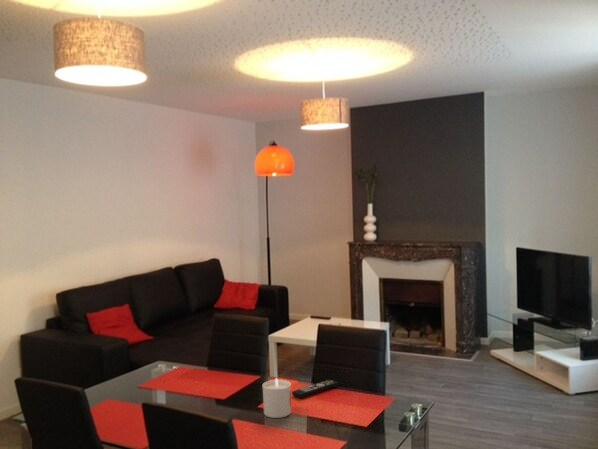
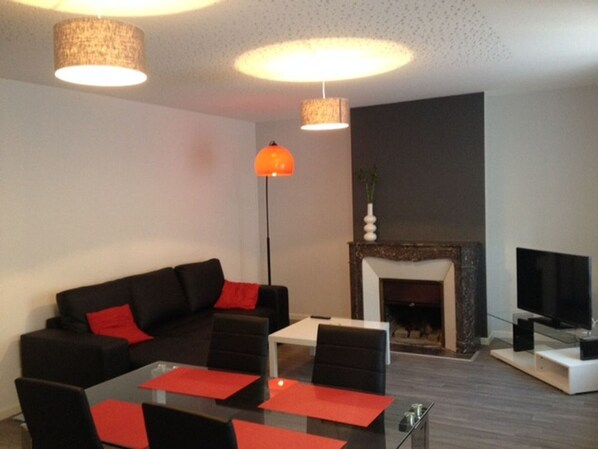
- remote control (315, 388)
- candle (277, 395)
